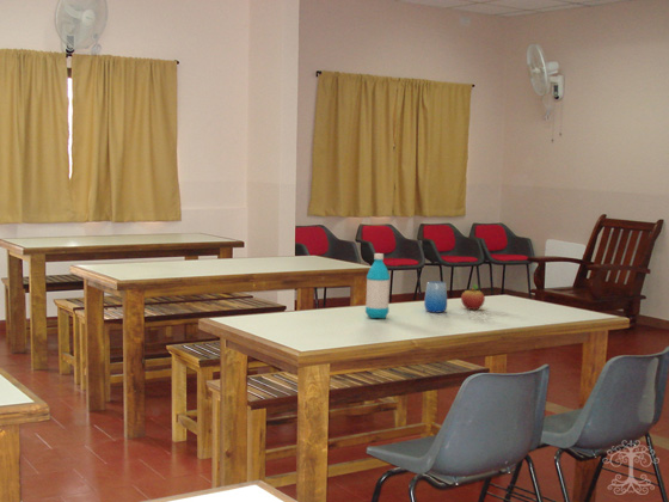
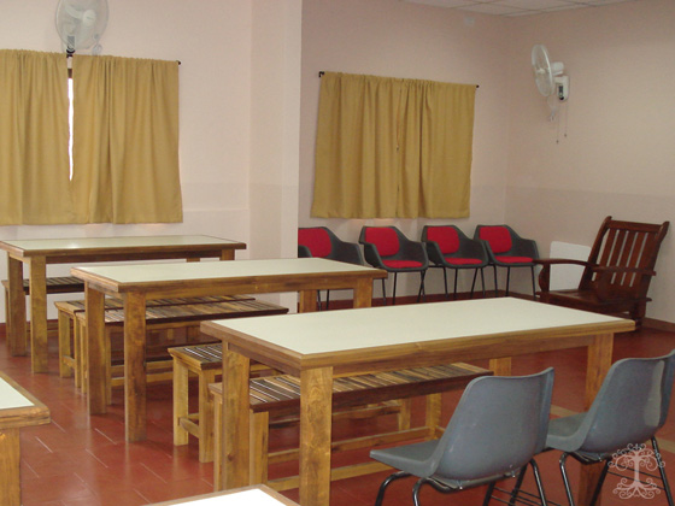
- cup (435, 296)
- fruit (472, 296)
- water bottle (378, 286)
